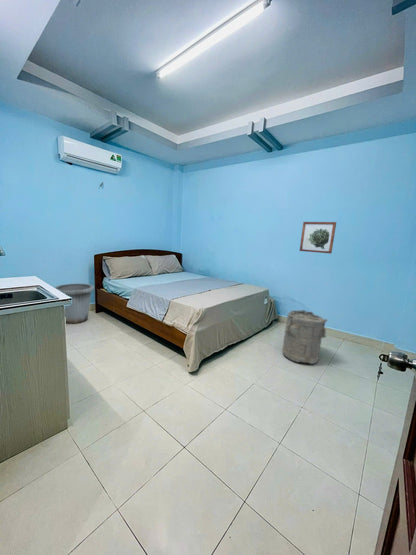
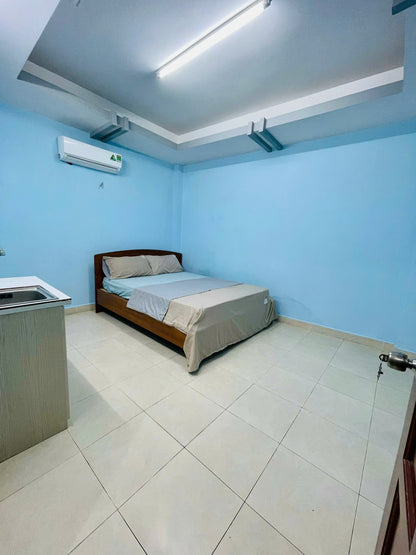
- laundry hamper (304, 334)
- wall art (317, 237)
- trash can (75, 303)
